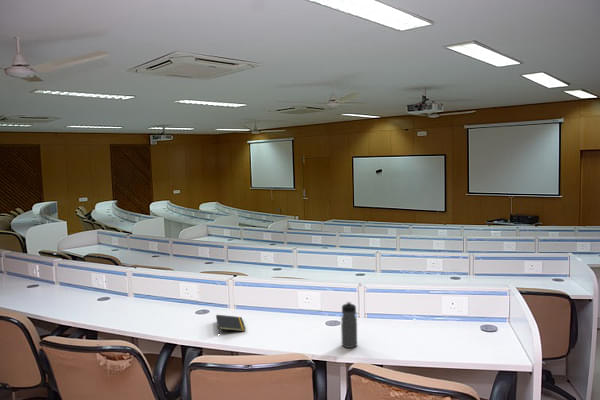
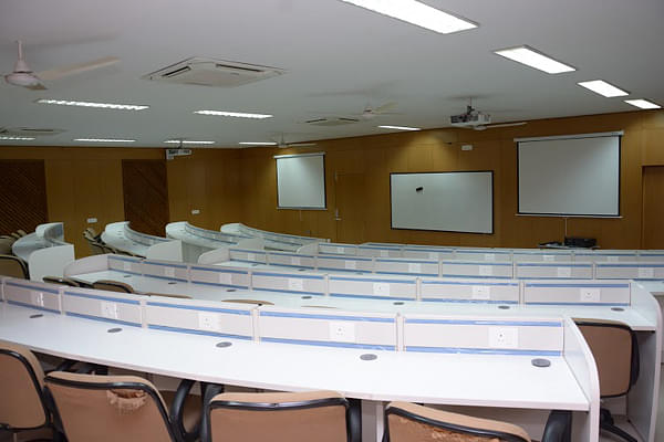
- notepad (230, 322)
- water bottle (349, 323)
